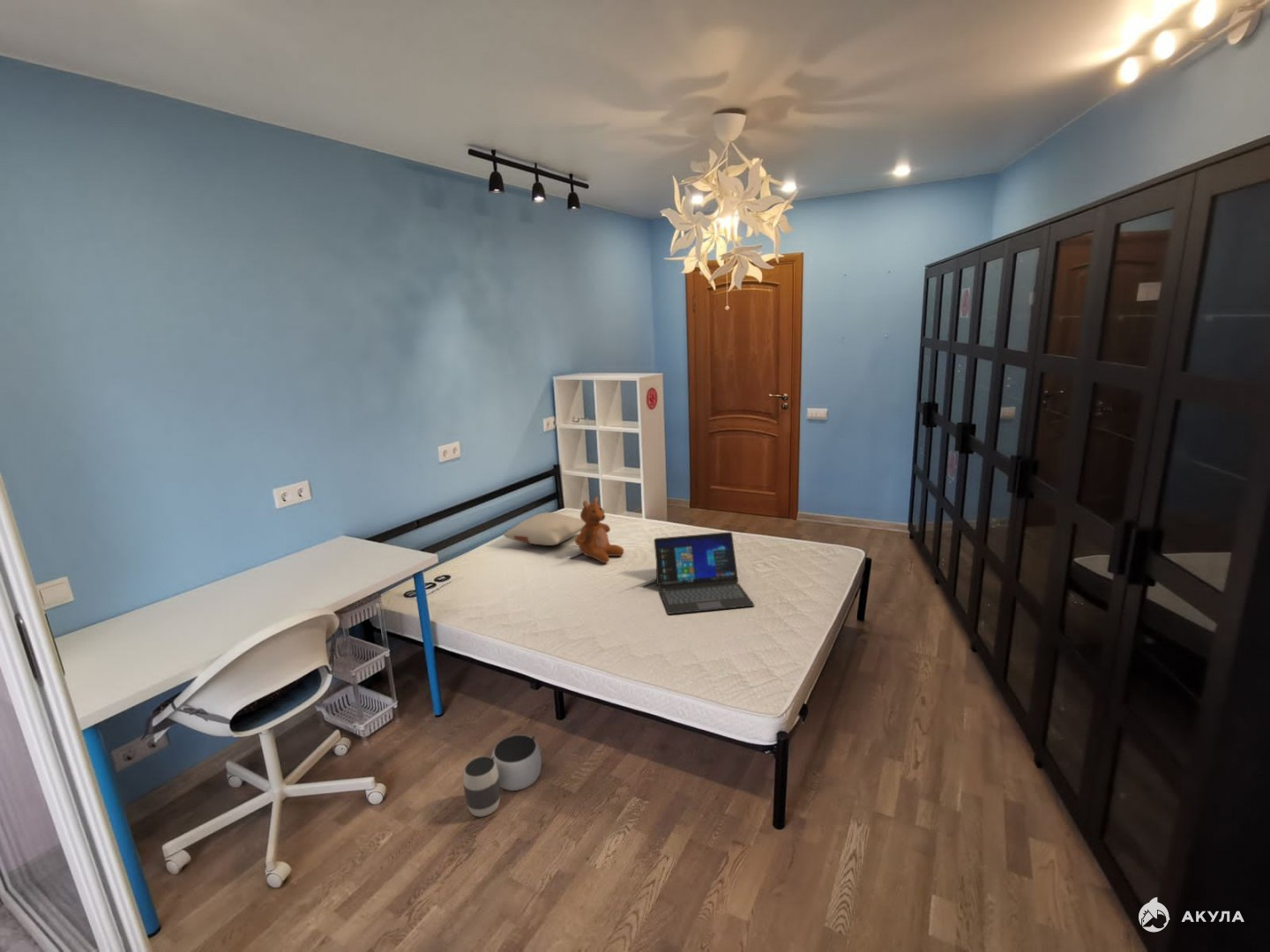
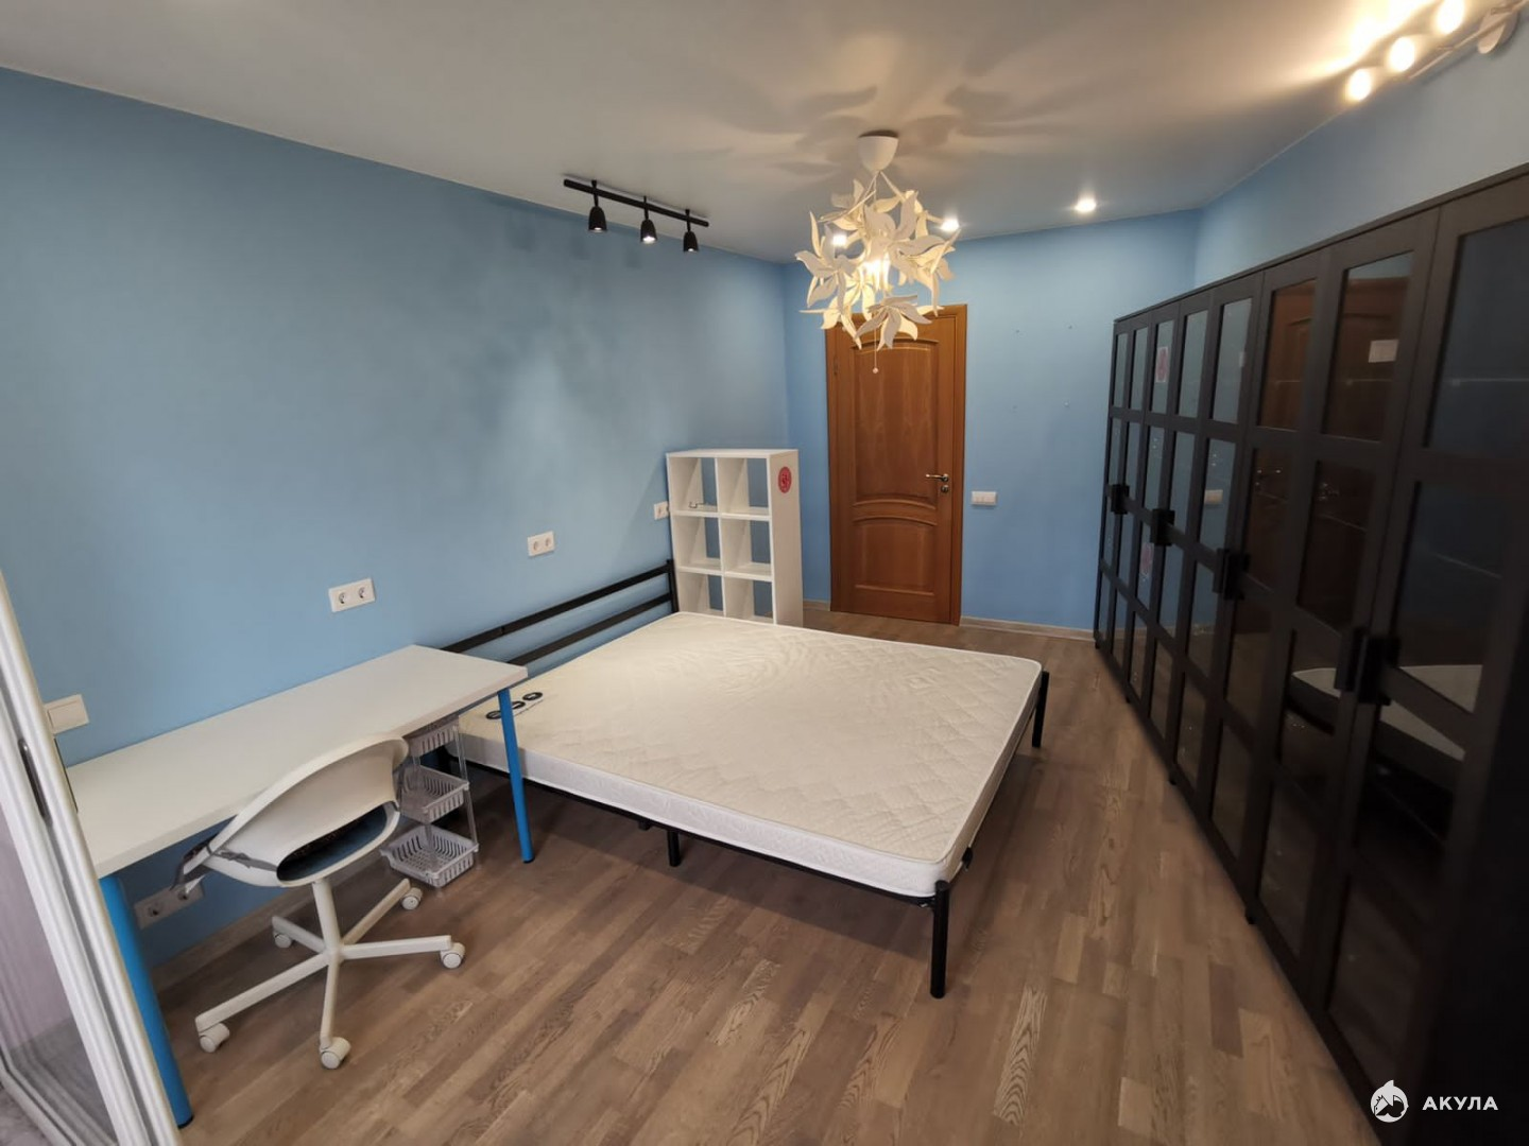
- waste basket (502, 767)
- laptop (701, 570)
- pillow (549, 529)
- teddy bear (599, 528)
